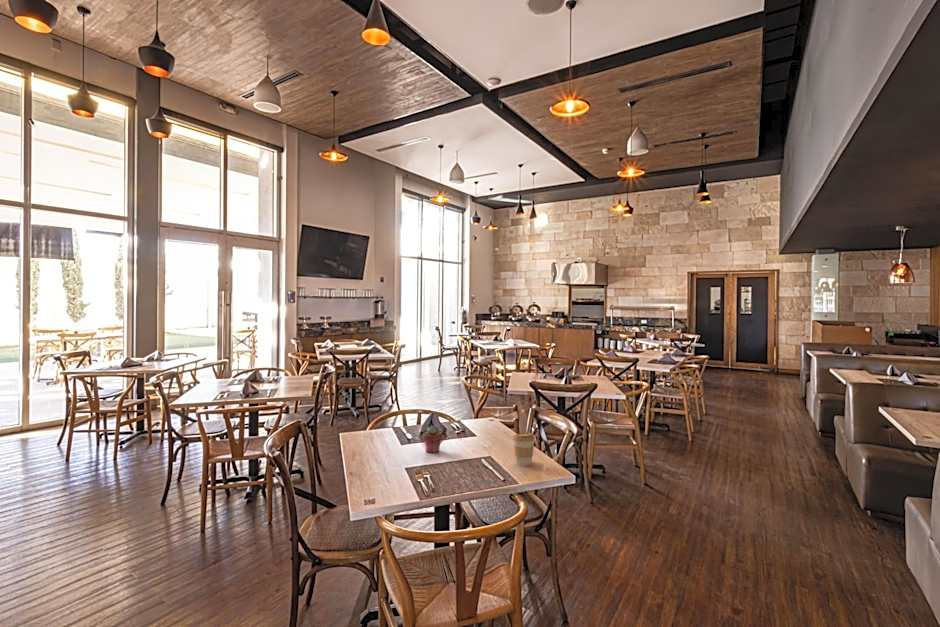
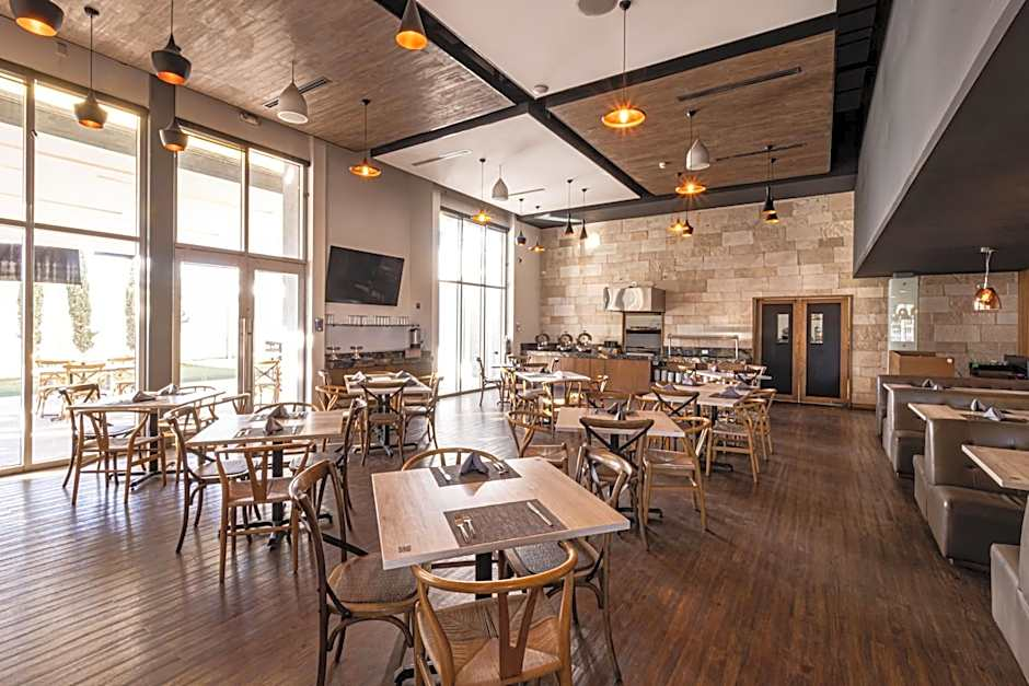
- potted succulent (432, 438)
- coffee cup (523, 448)
